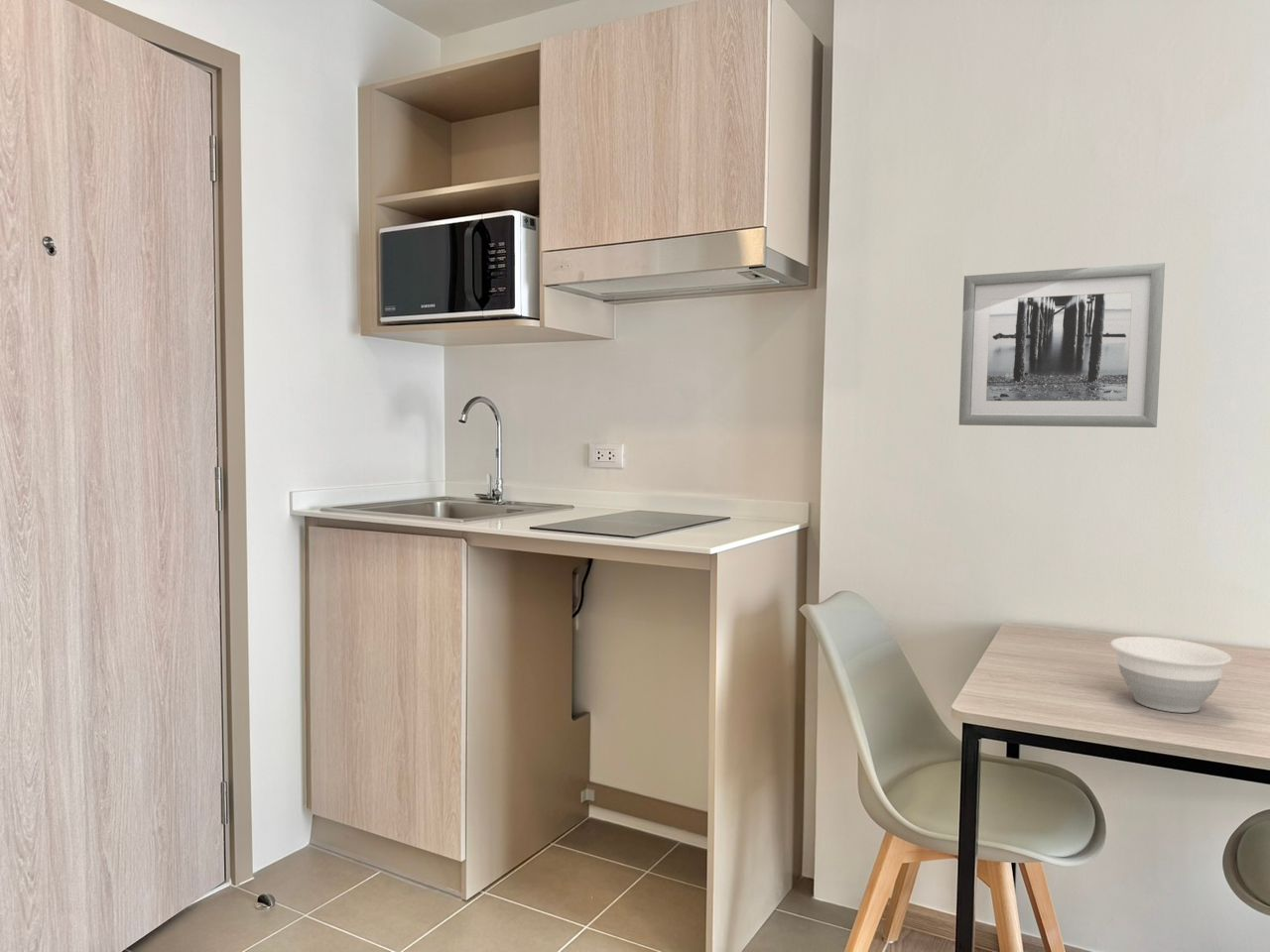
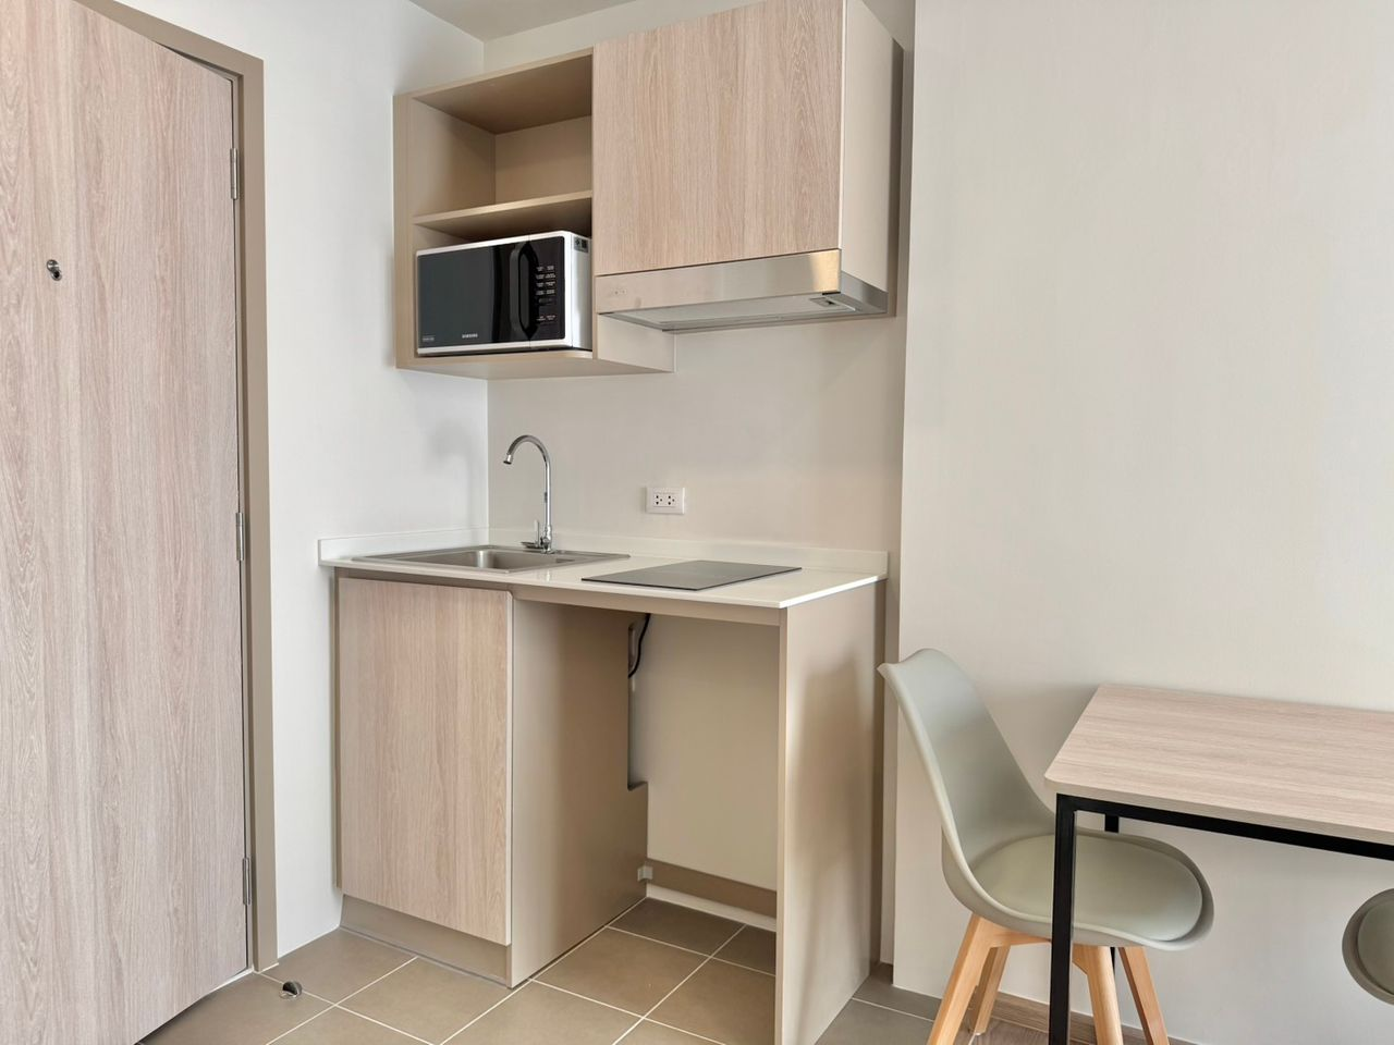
- bowl (1167, 675)
- wall art (1056, 348)
